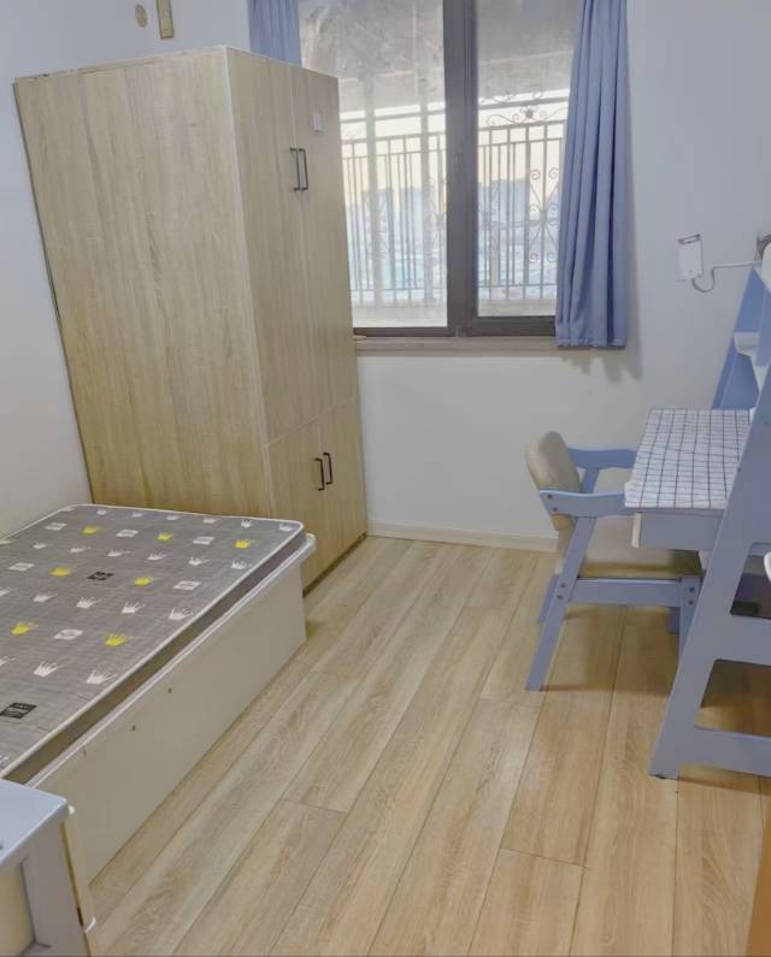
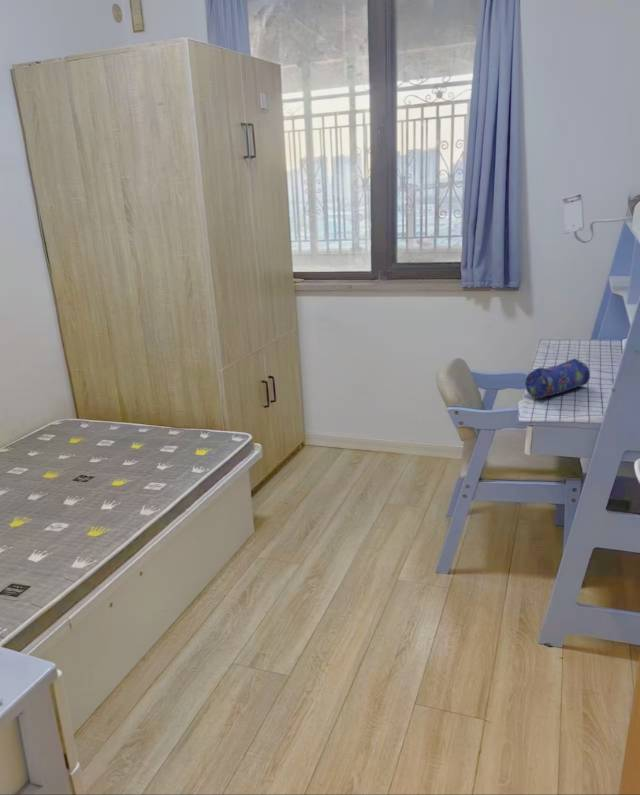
+ pencil case (557, 377)
